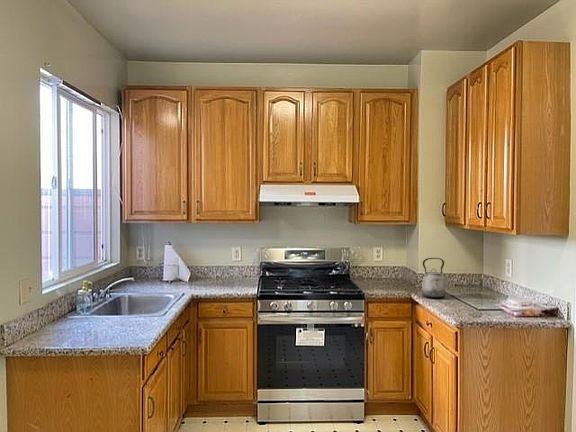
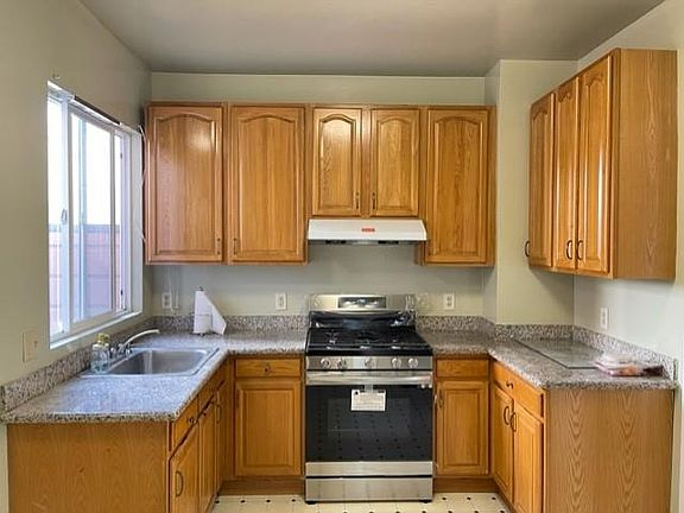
- kettle (437, 277)
